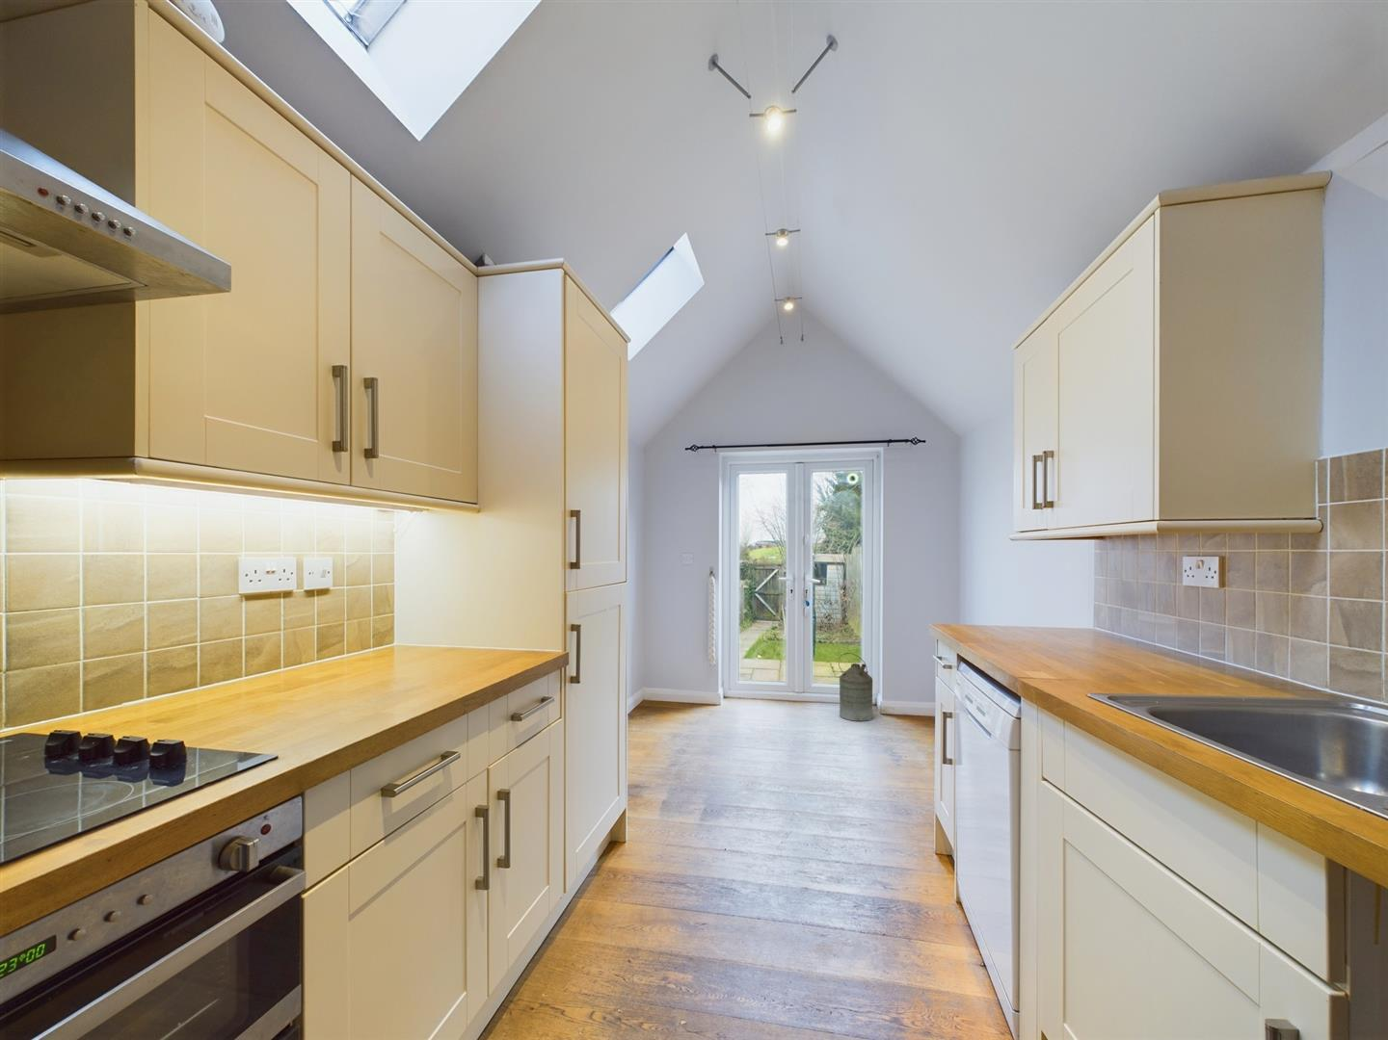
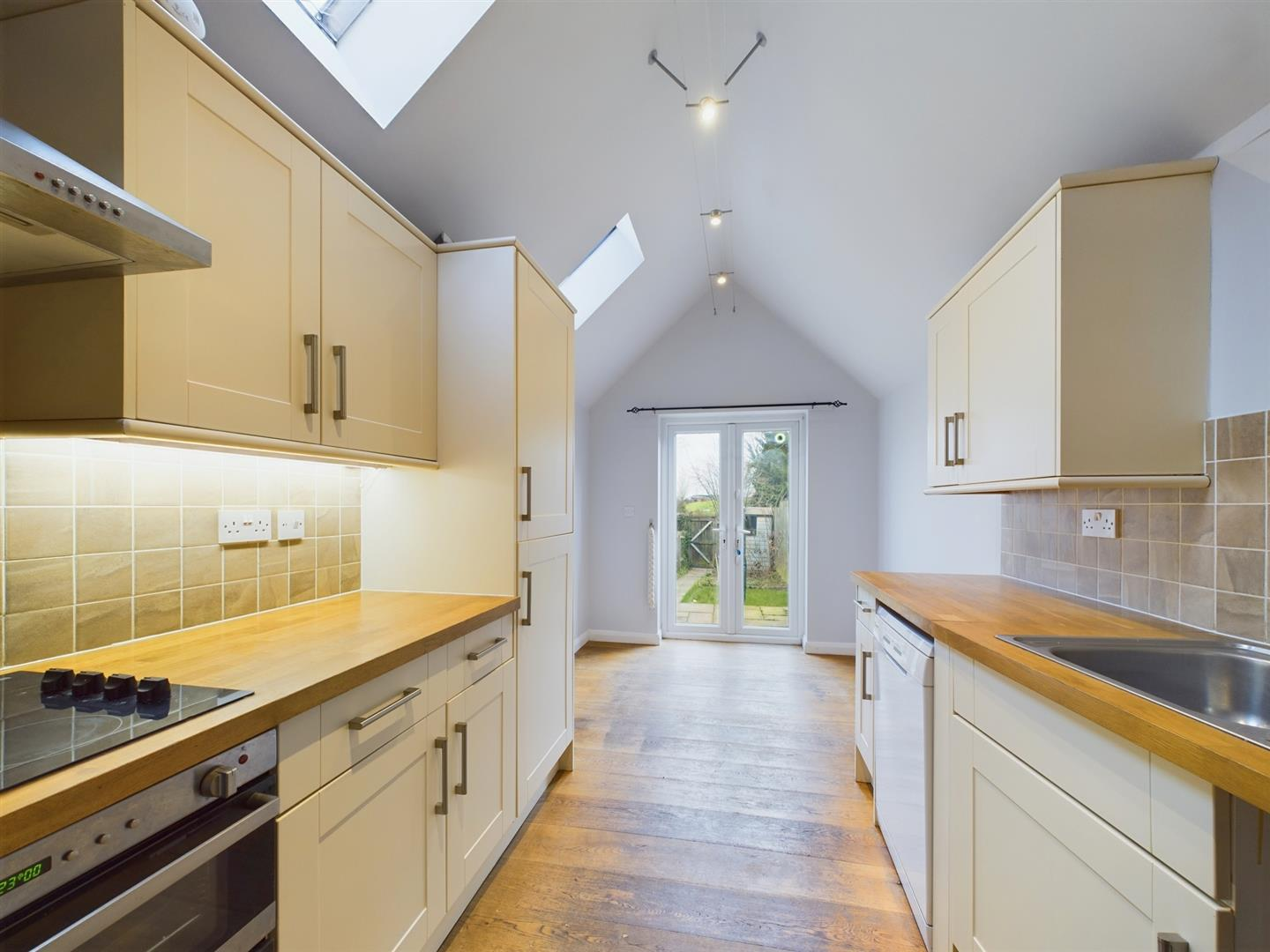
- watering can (855, 686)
